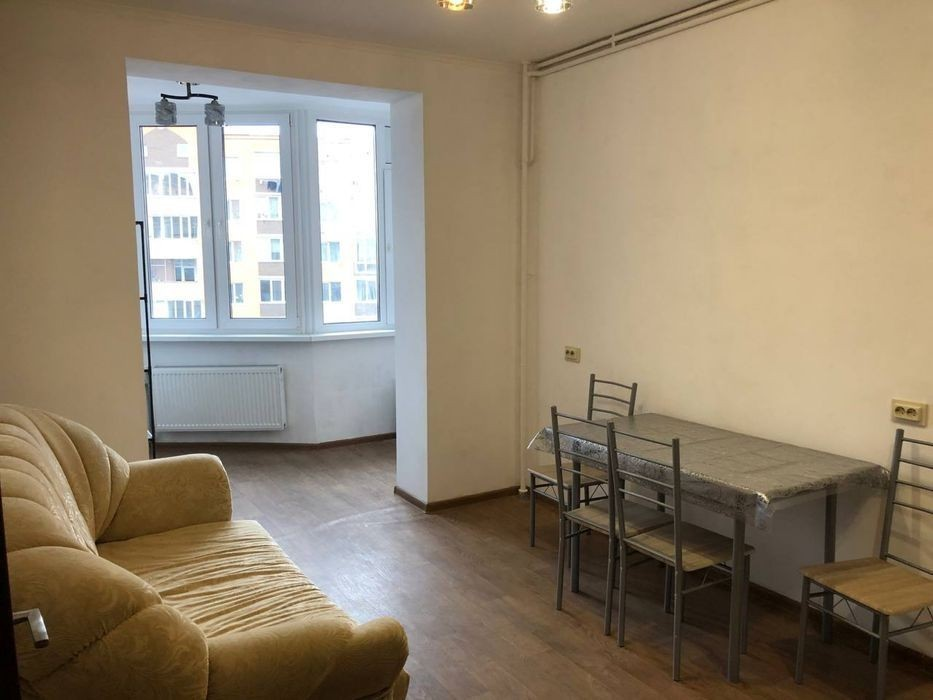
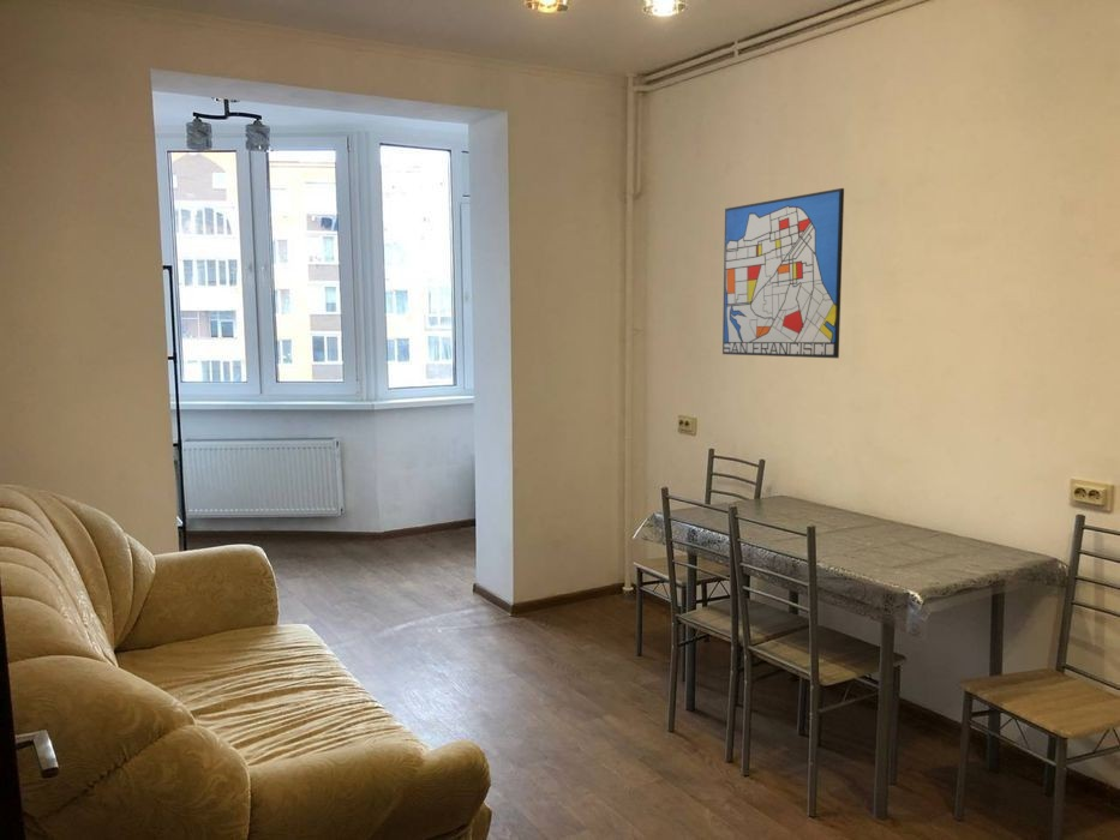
+ wall art (778, 278)
